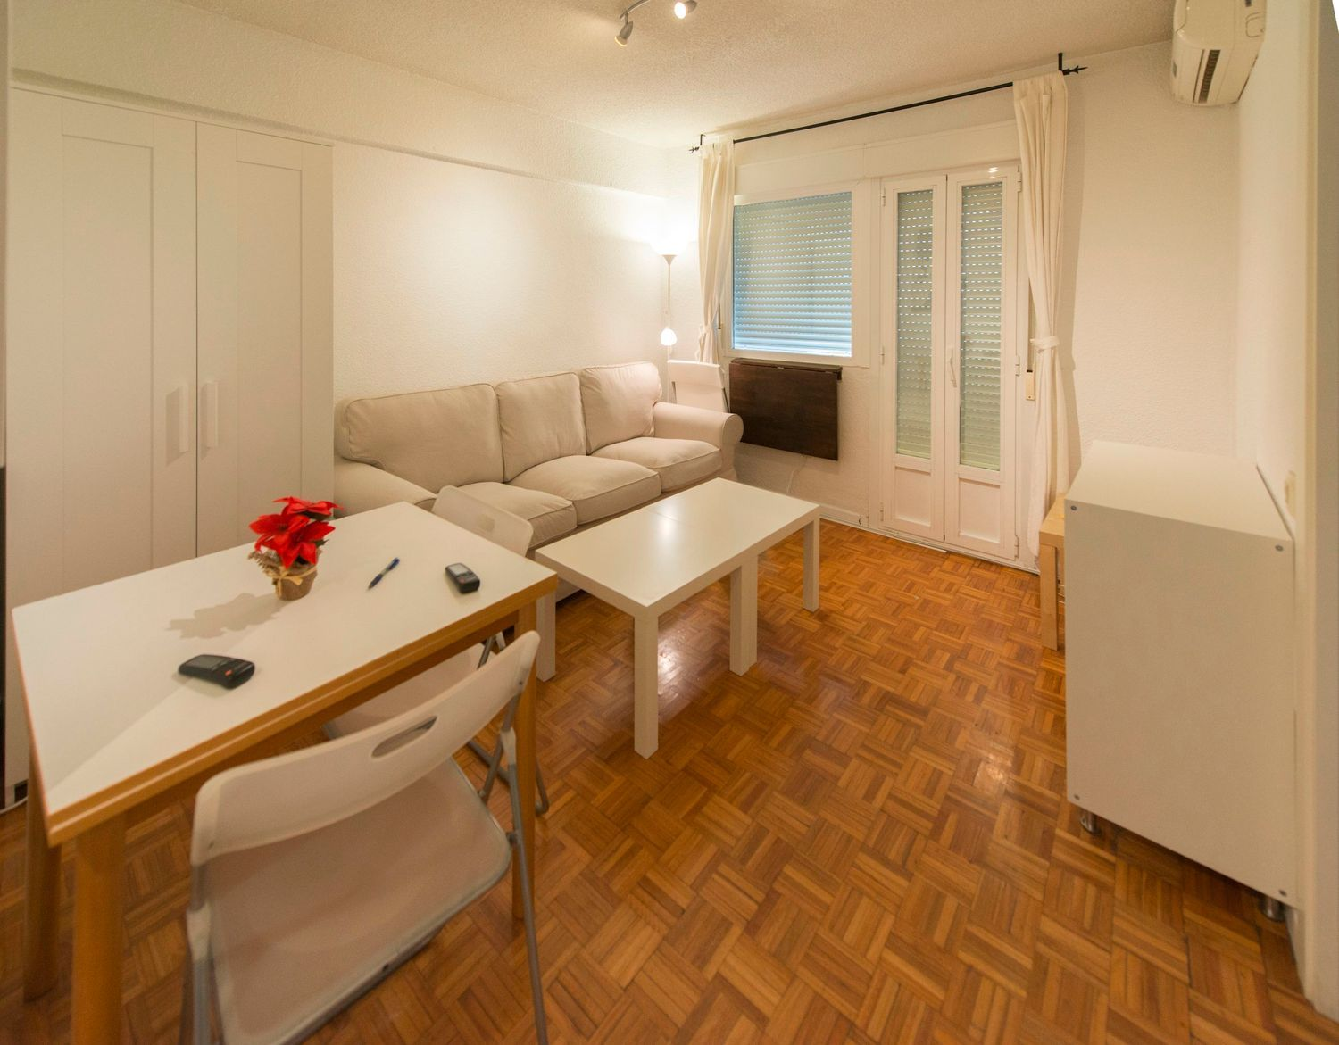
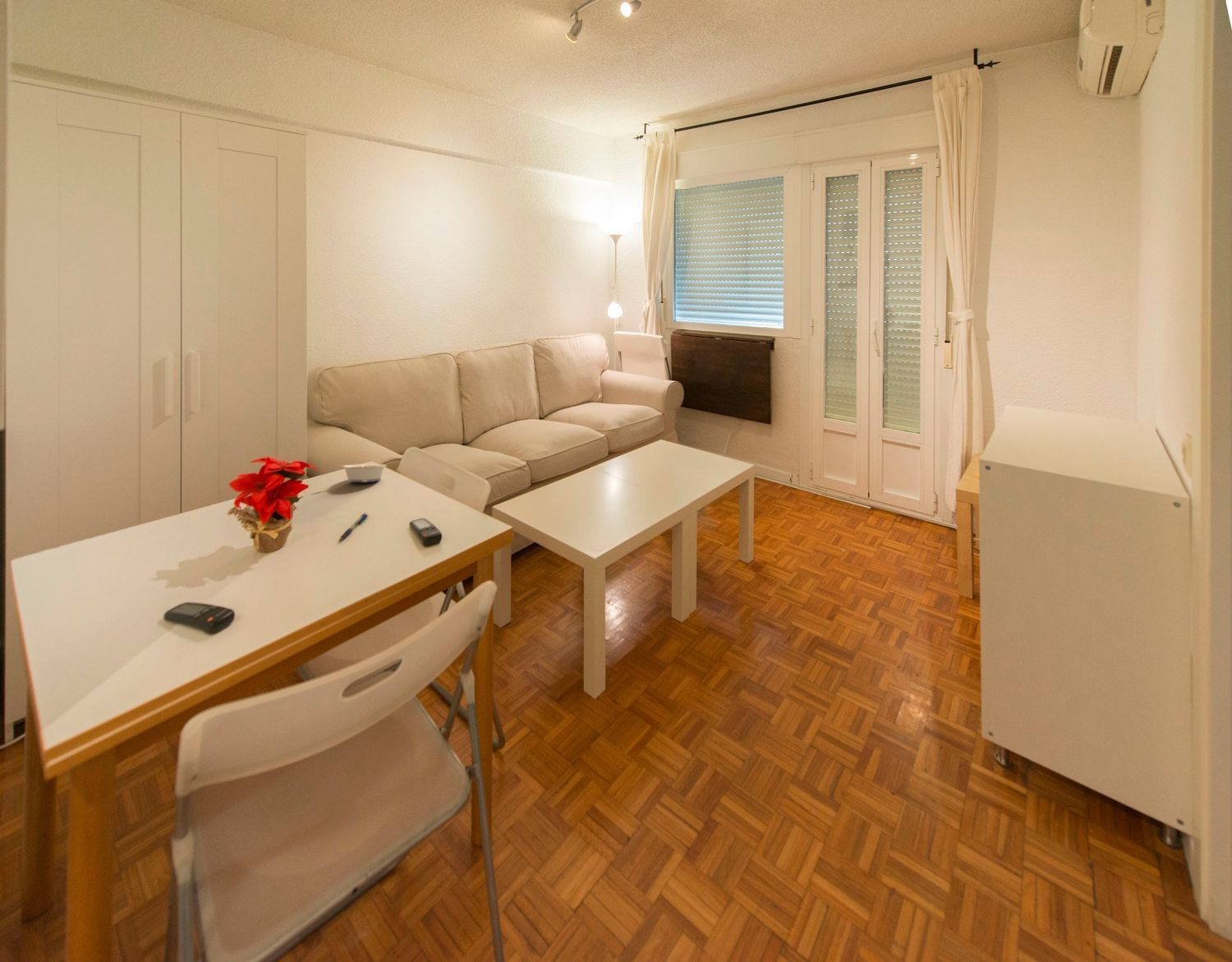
+ legume (363, 472)
